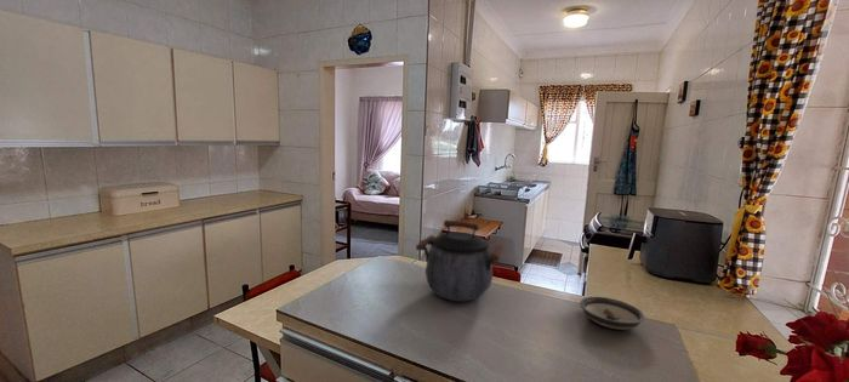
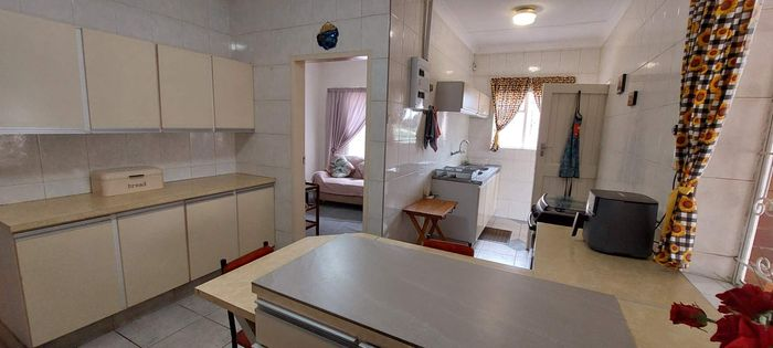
- kettle (460, 258)
- saucer (610, 314)
